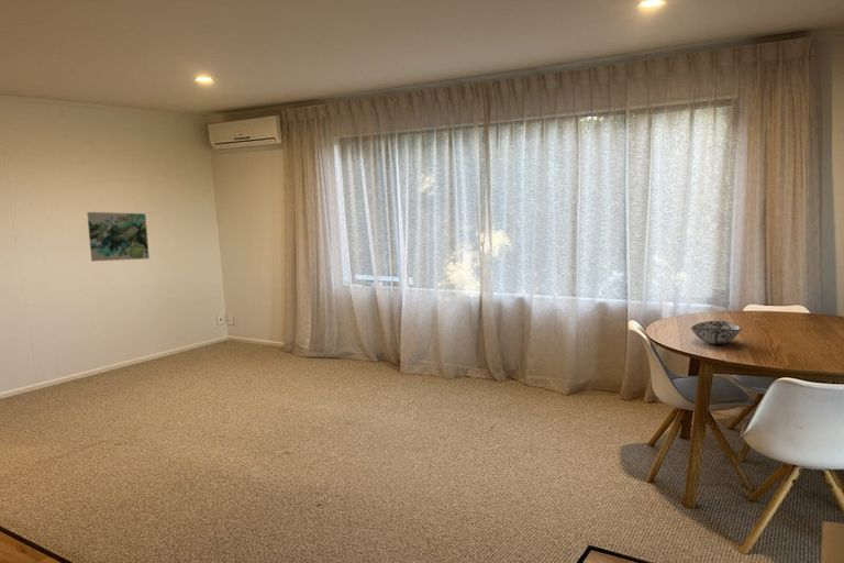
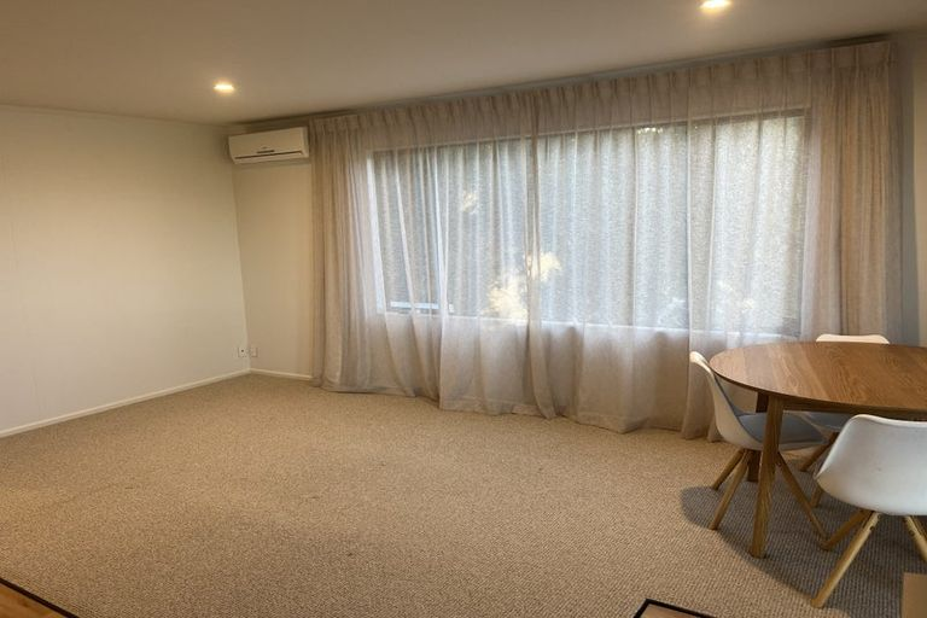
- wall art (119, 236)
- decorative bowl (715, 333)
